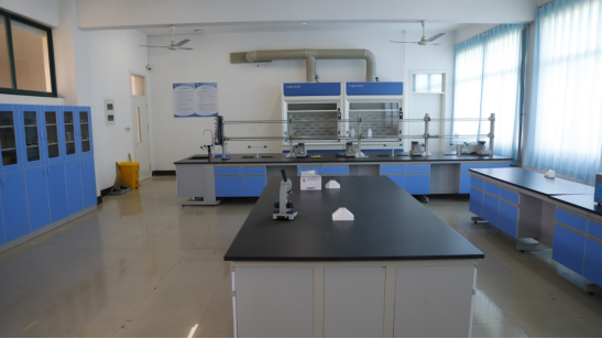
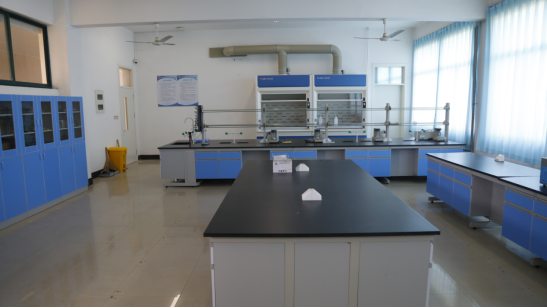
- microscope (285, 193)
